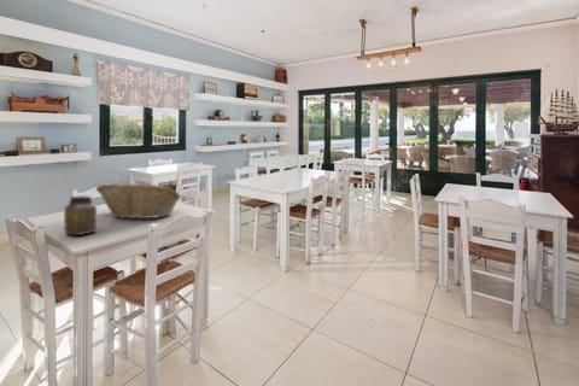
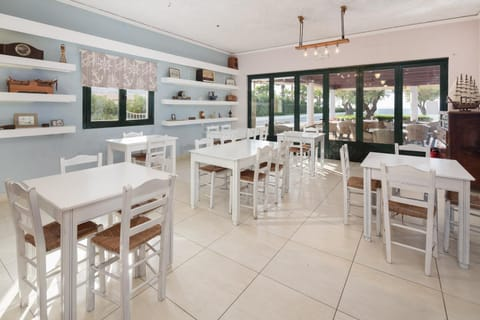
- fruit basket (140, 199)
- jar (80, 215)
